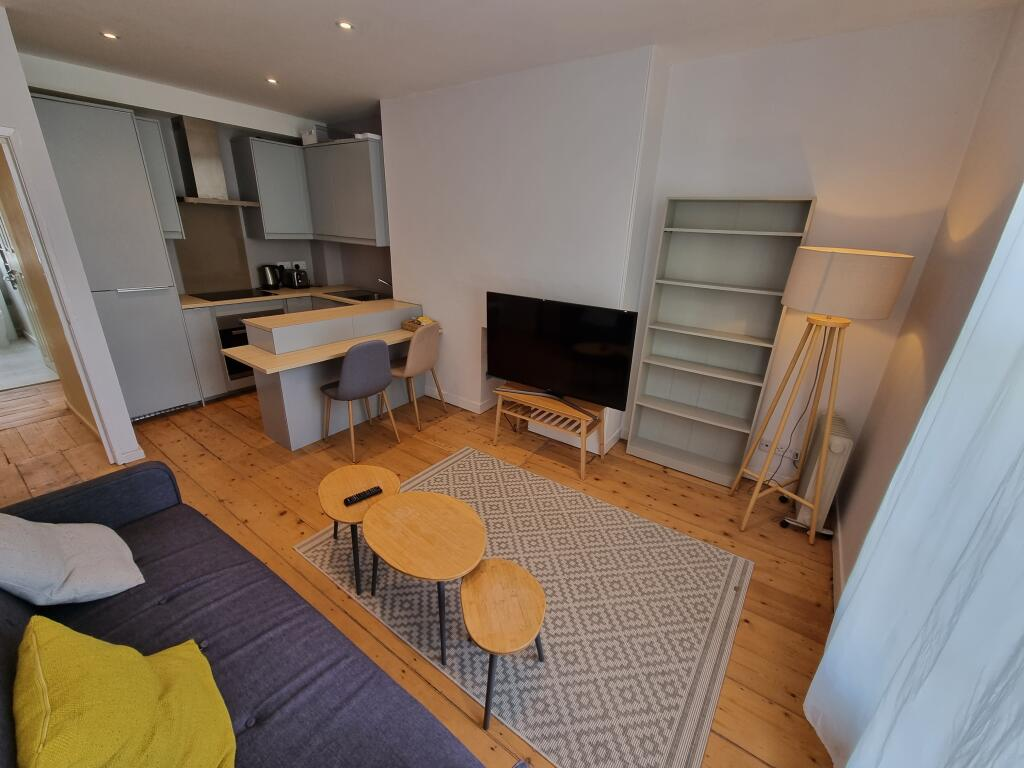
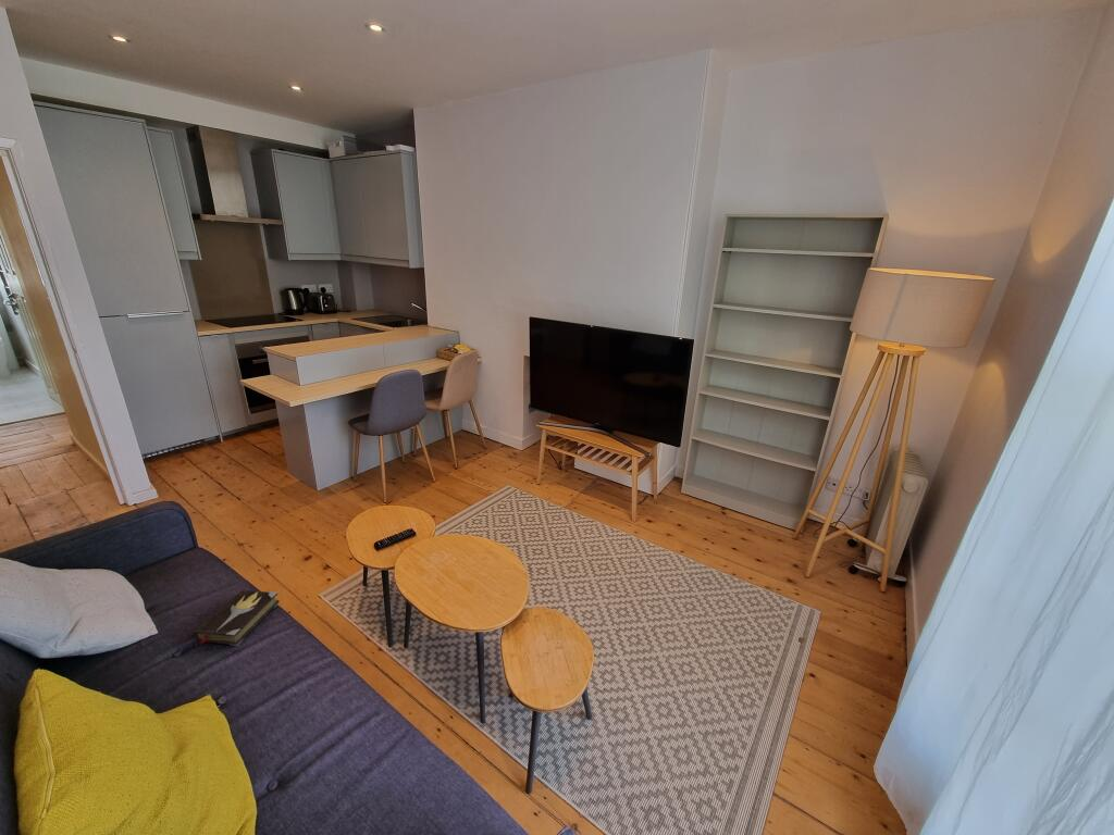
+ hardback book (238, 614)
